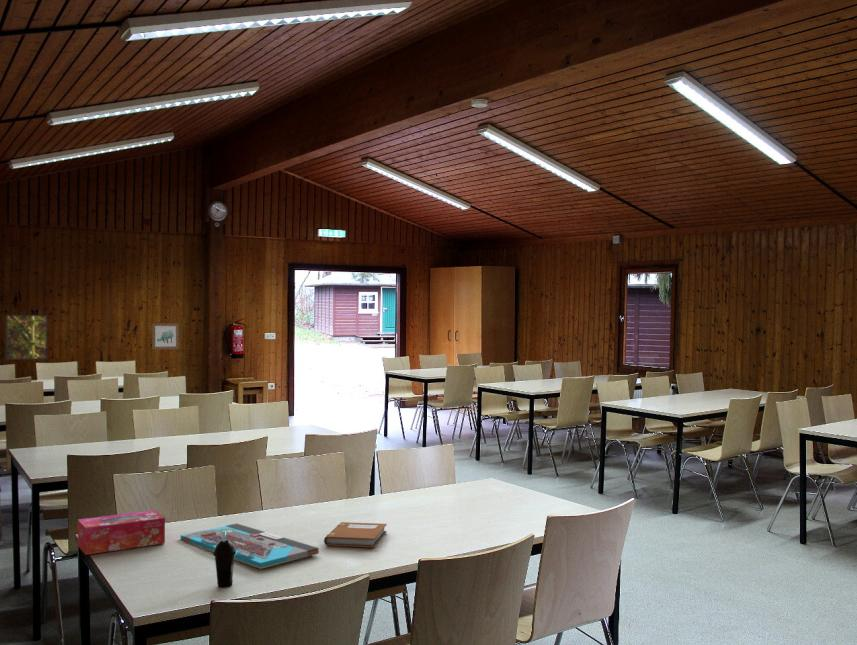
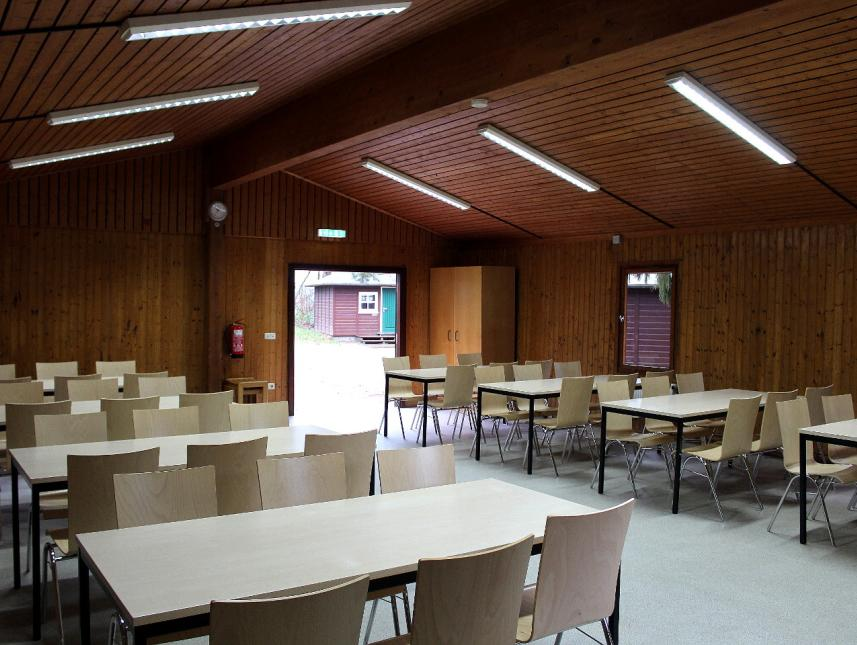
- cup (224, 558)
- notebook (356, 533)
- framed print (26, 337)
- board game (247, 542)
- tissue box (121, 531)
- wall art (165, 336)
